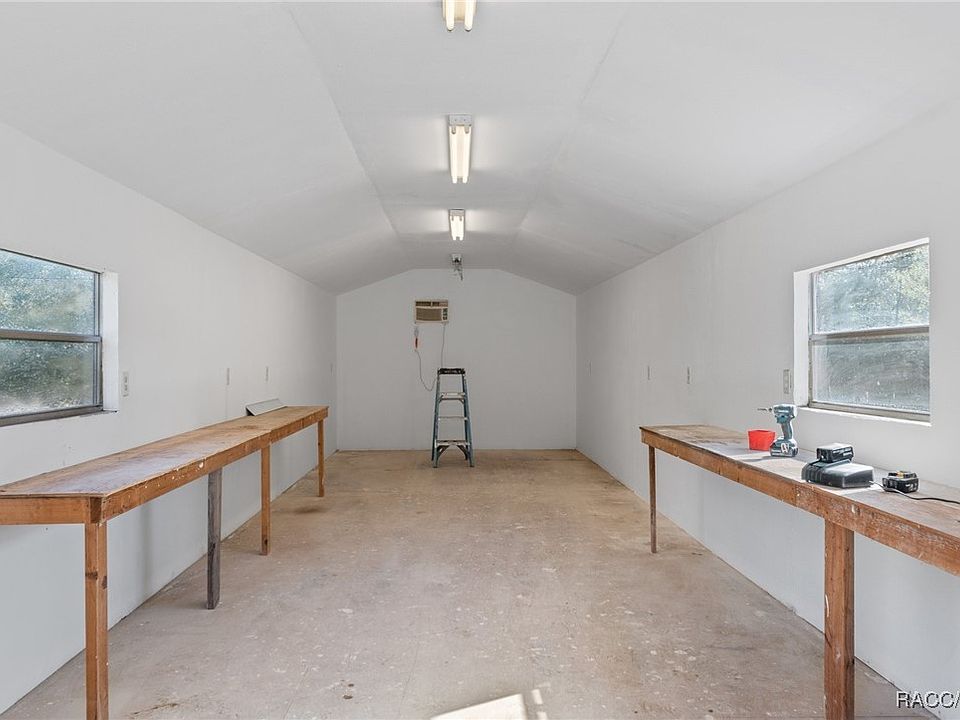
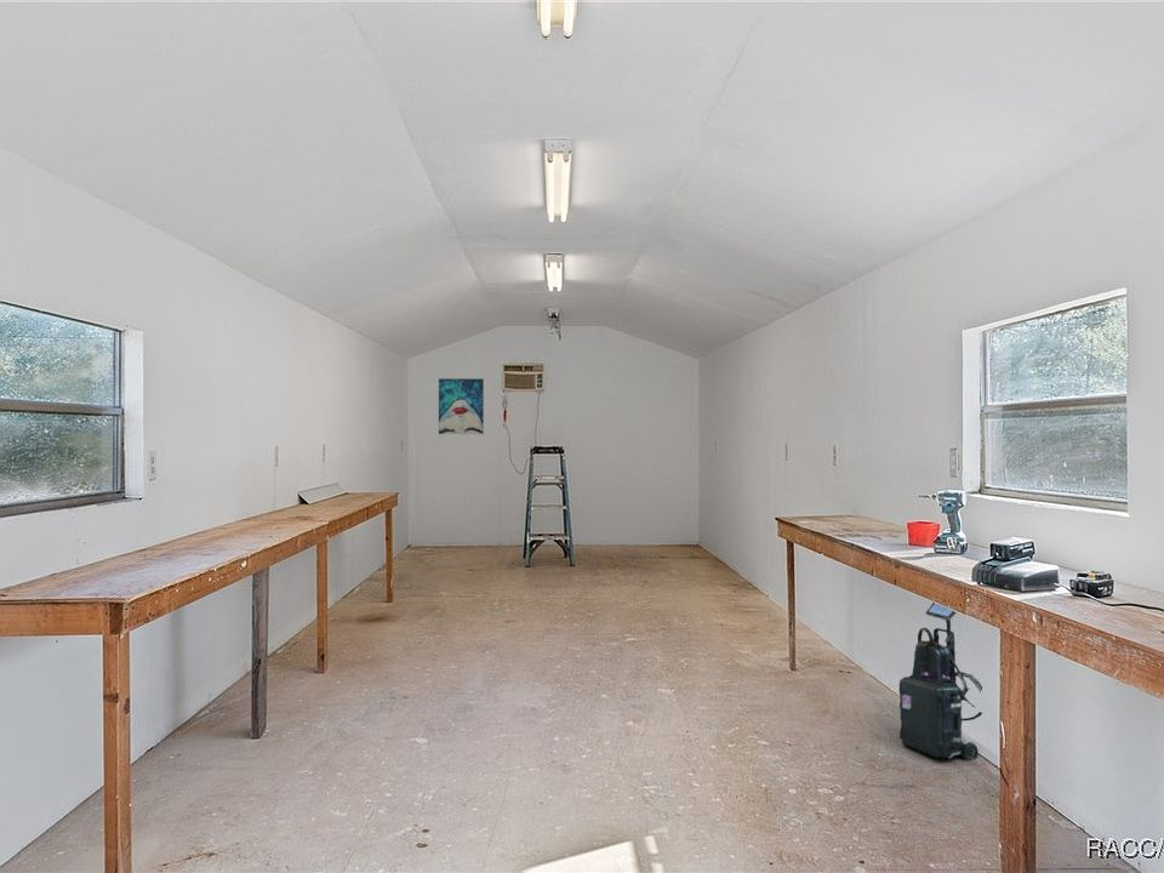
+ vacuum cleaner (940, 671)
+ wall art (461, 406)
